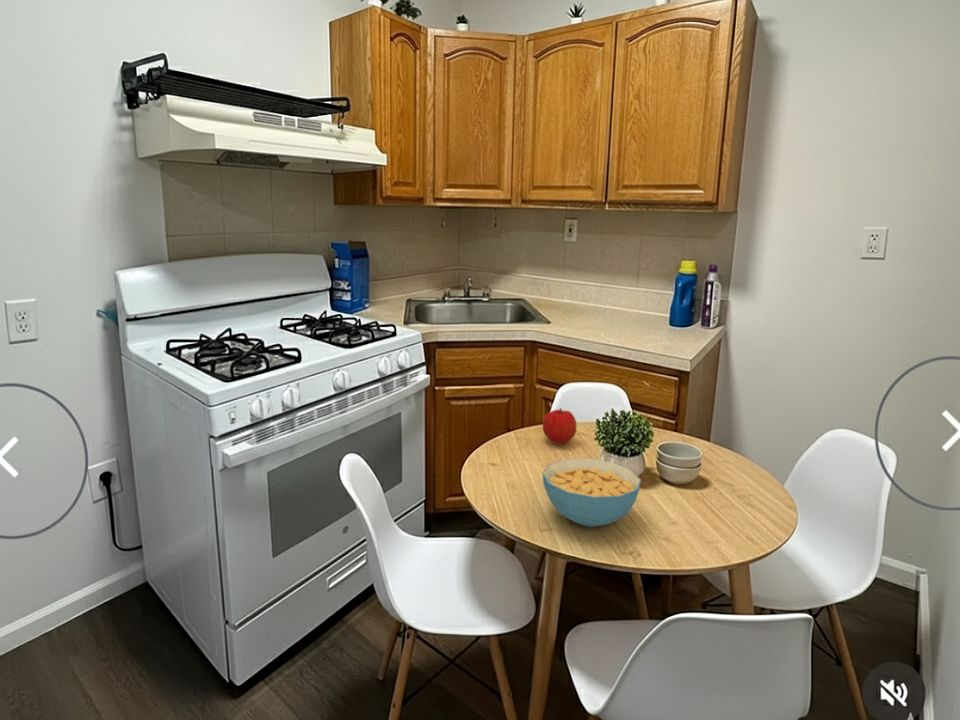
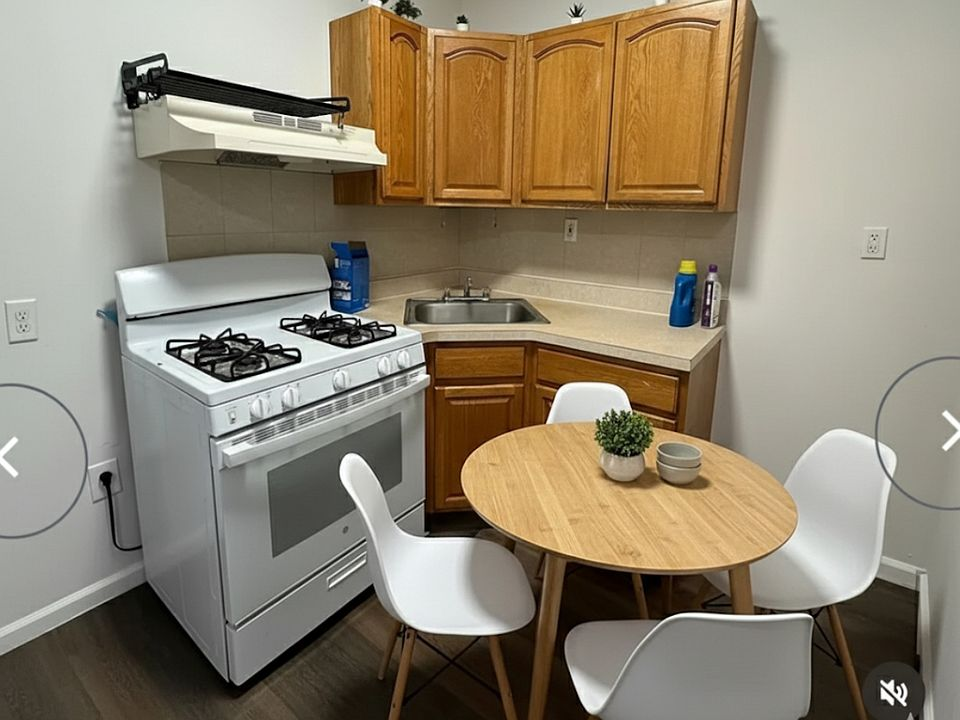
- fruit (559, 425)
- cereal bowl (590, 498)
